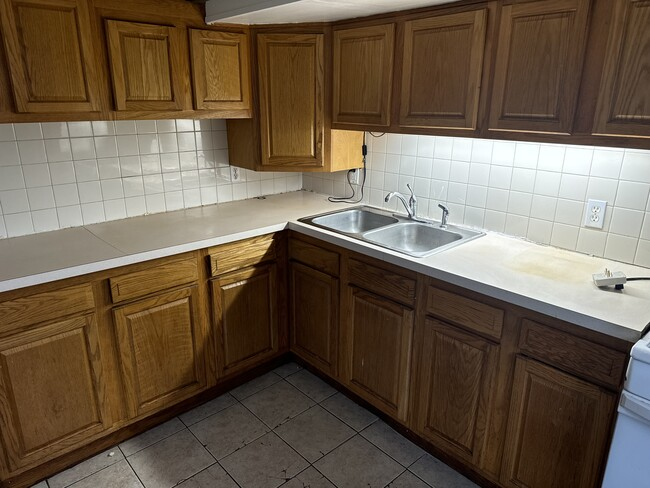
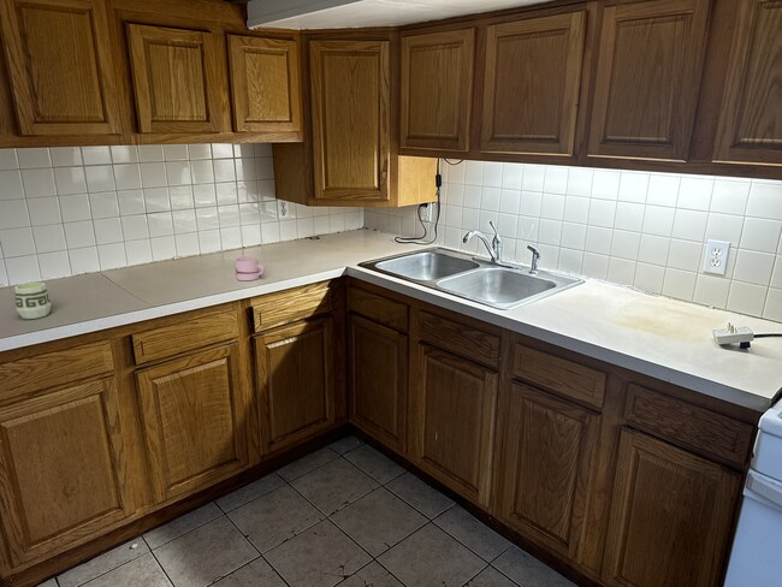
+ mug (249, 268)
+ cup (32, 300)
